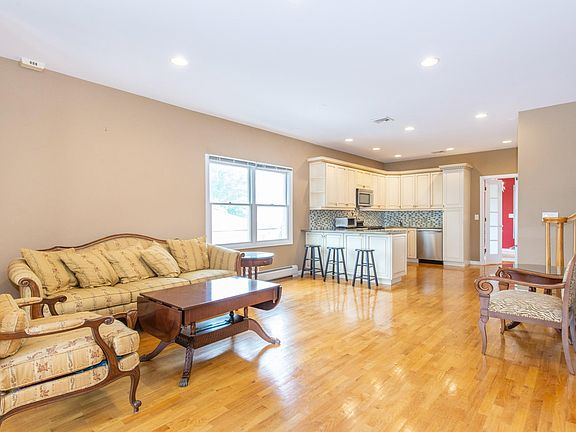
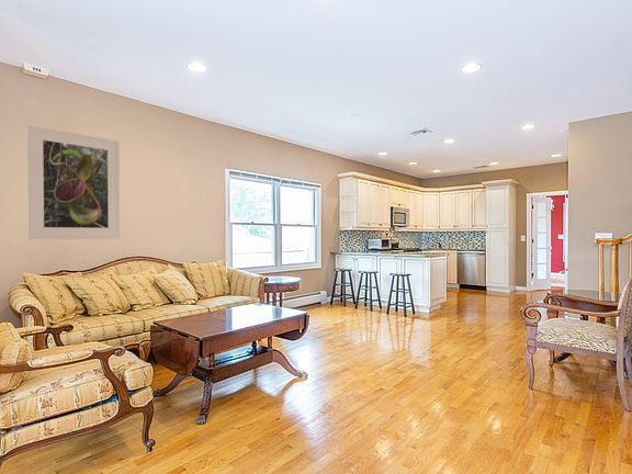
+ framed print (77, 187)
